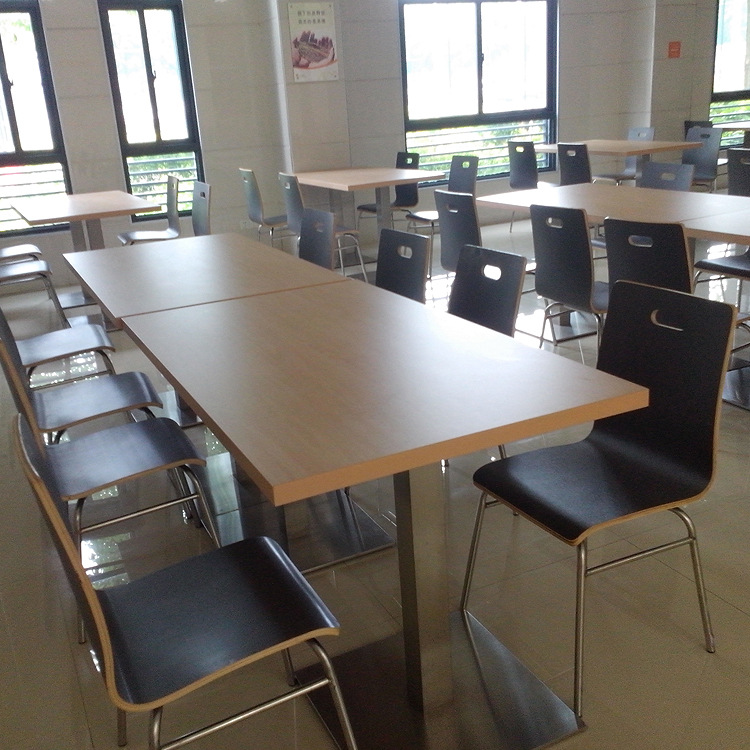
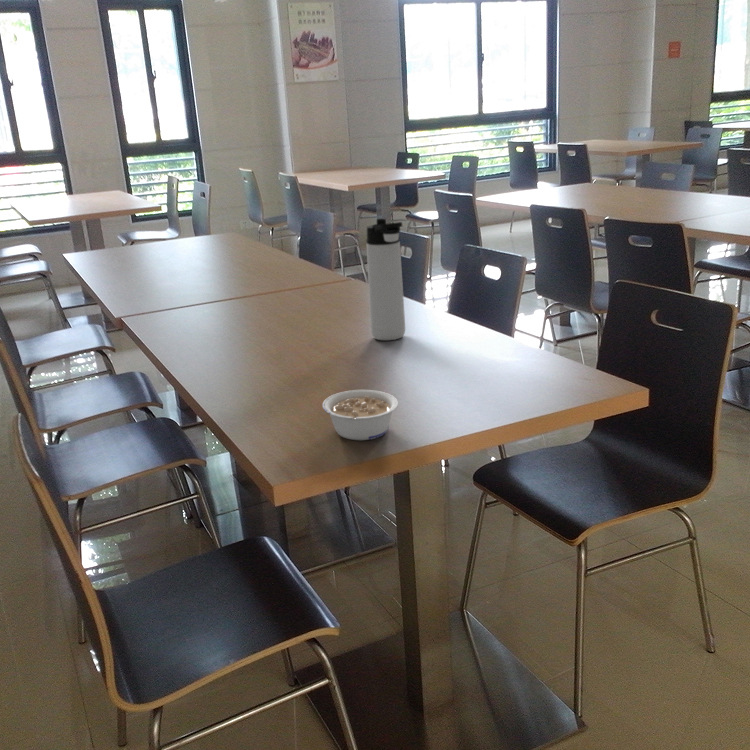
+ thermos bottle (388, 280)
+ legume (362, 414)
